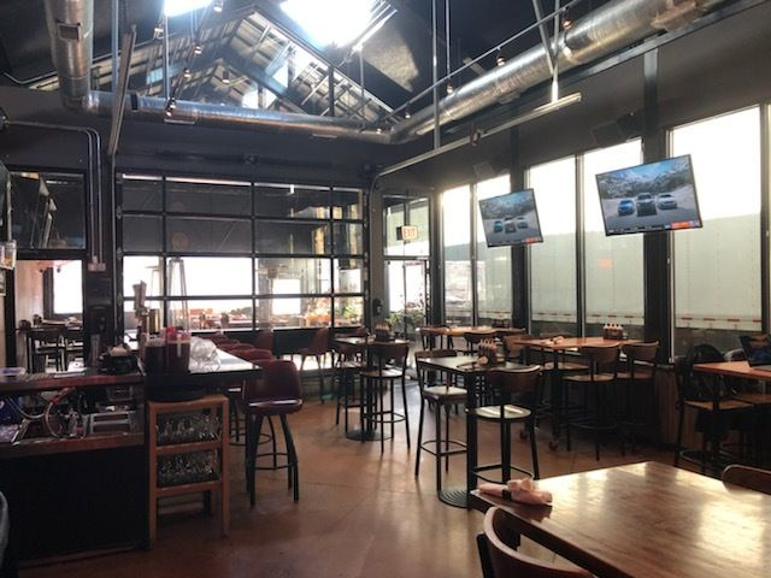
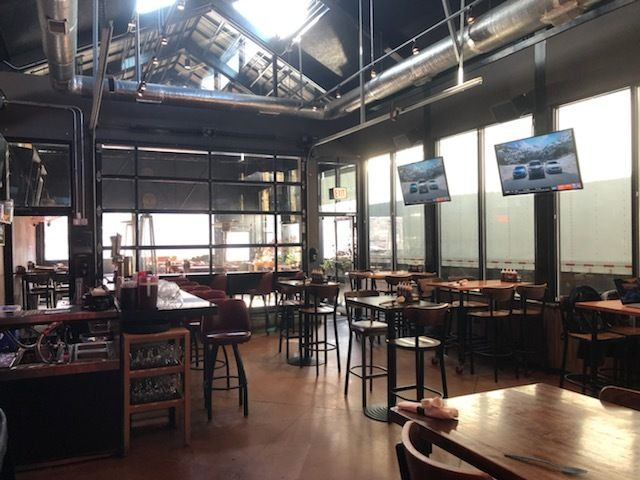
+ spoon (543, 462)
